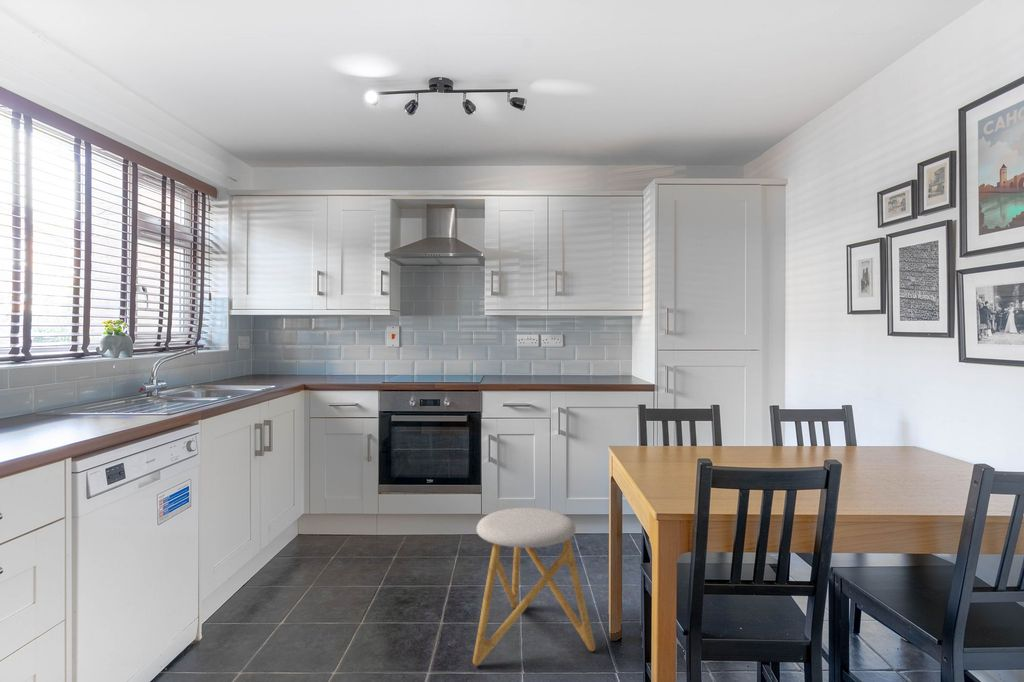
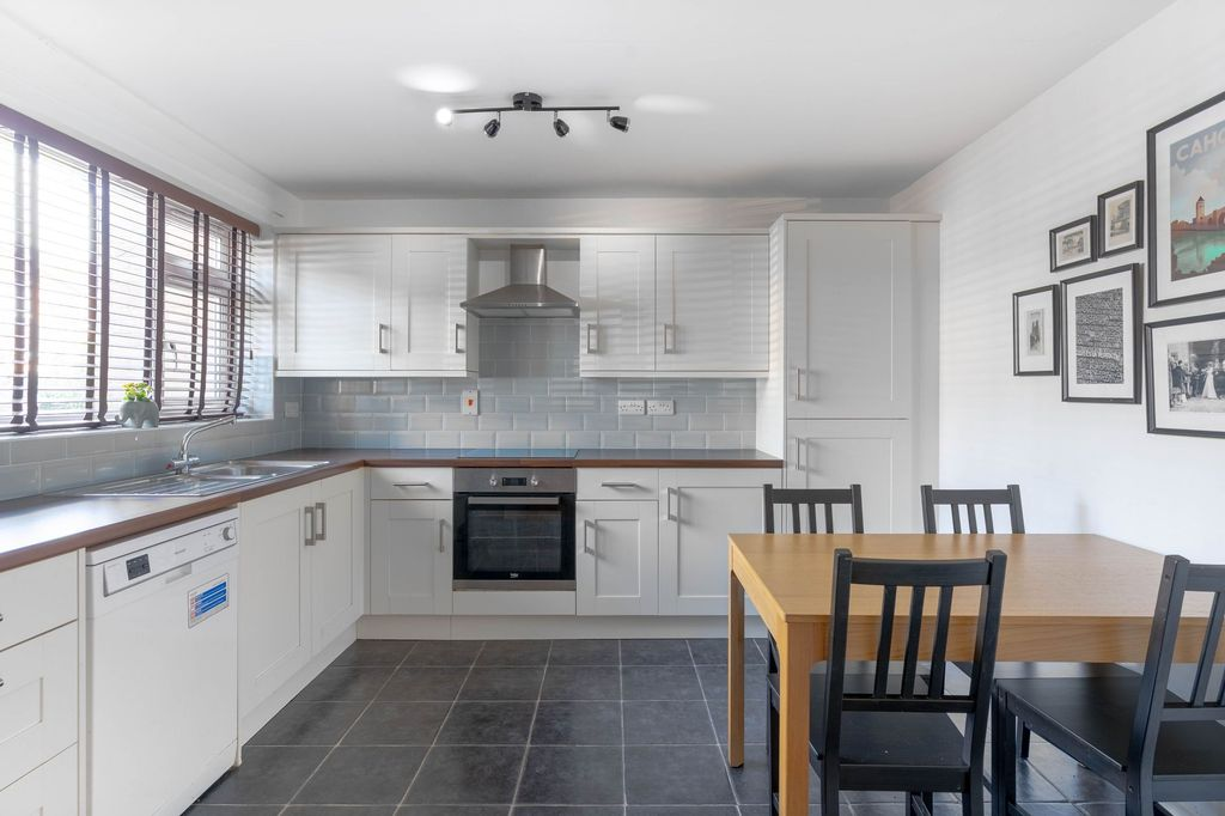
- stool (537, 582)
